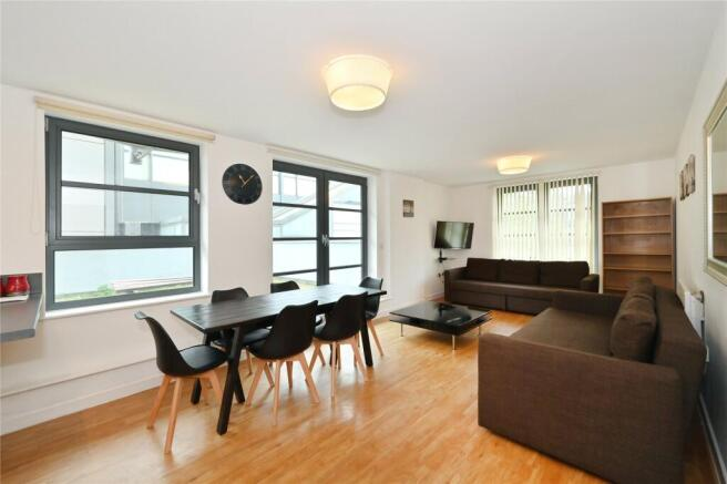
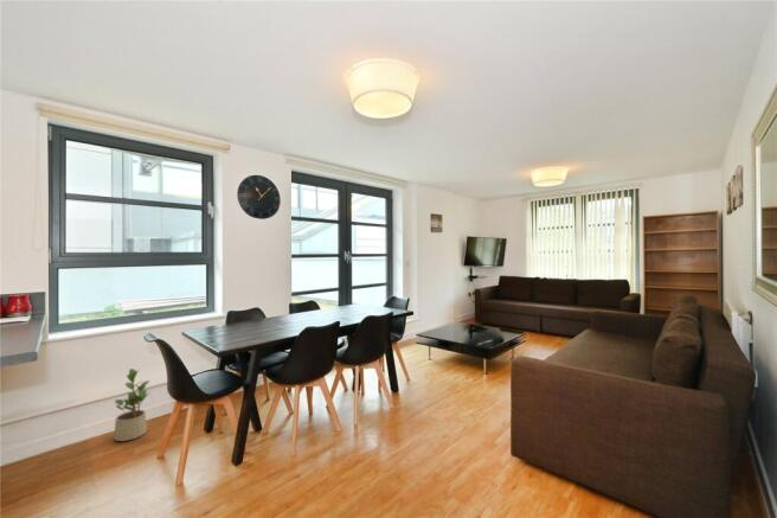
+ potted plant (133, 399)
